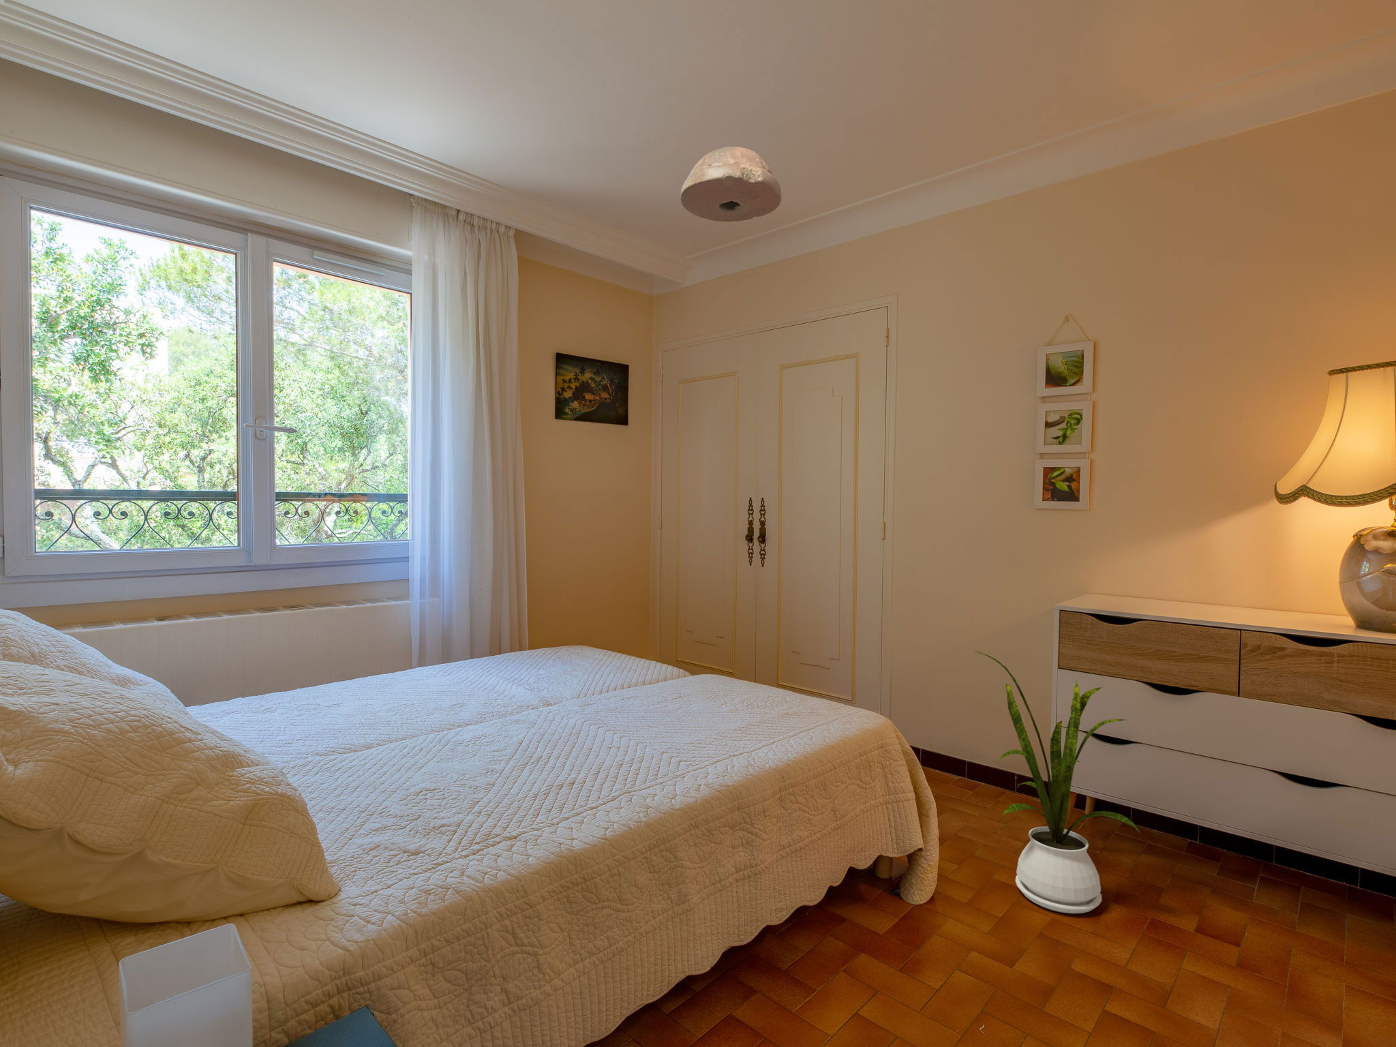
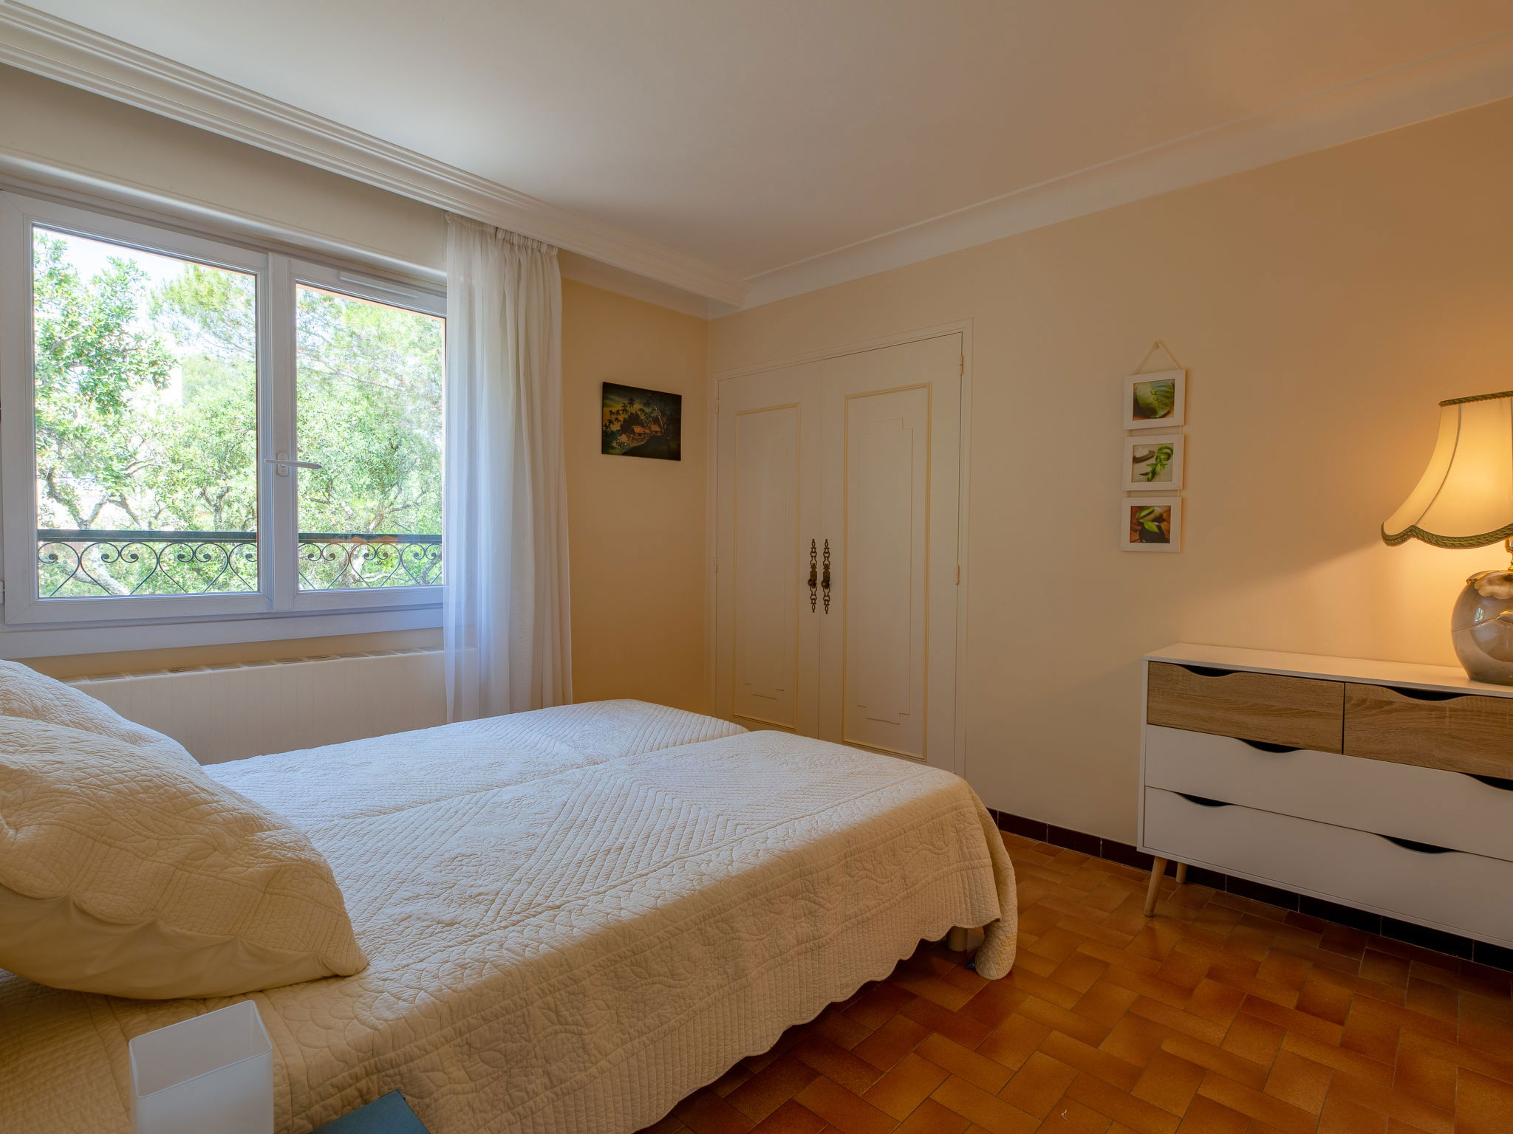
- house plant (1049, 775)
- ceiling light (731, 183)
